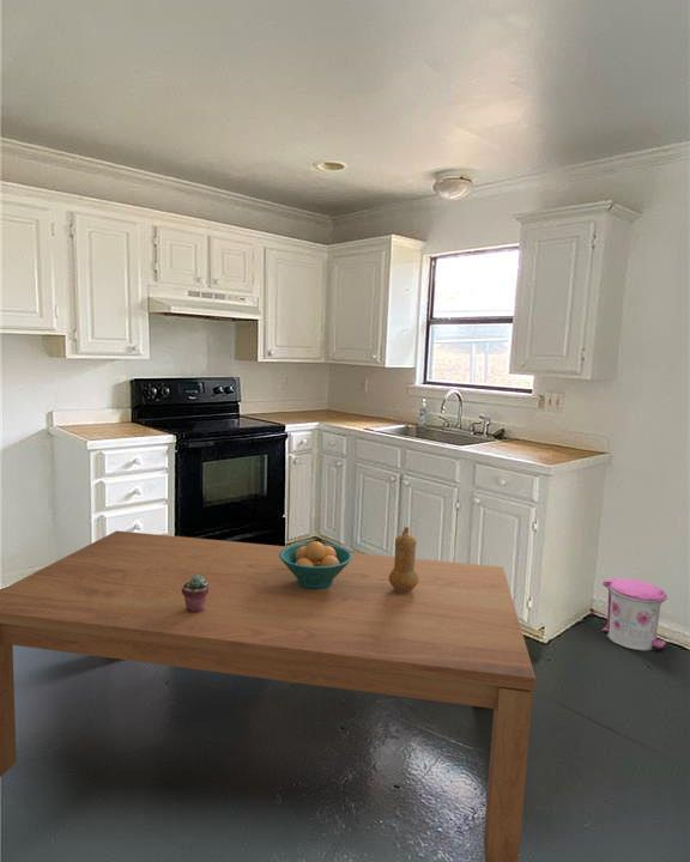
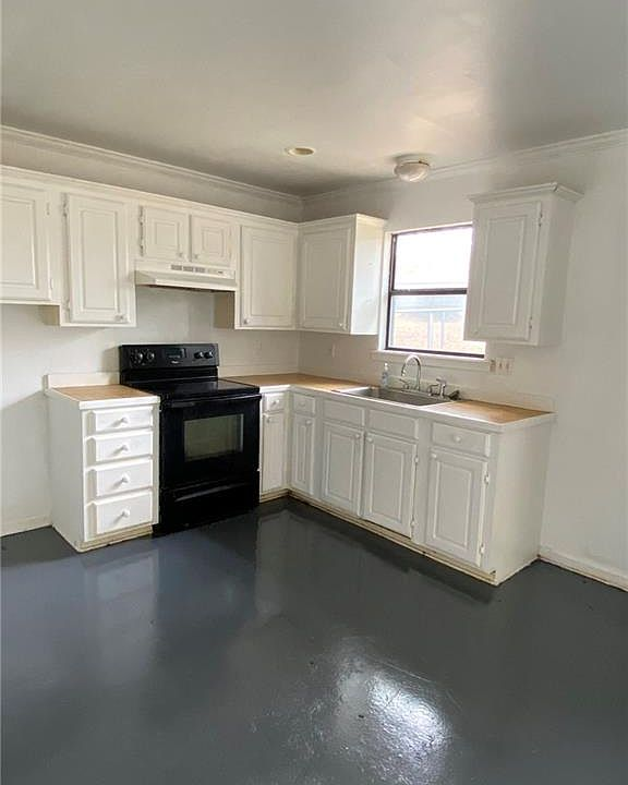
- dining table (268, 658)
- fruit bowl (315, 561)
- pepper mill (404, 558)
- potted succulent (195, 591)
- trash can (632, 612)
